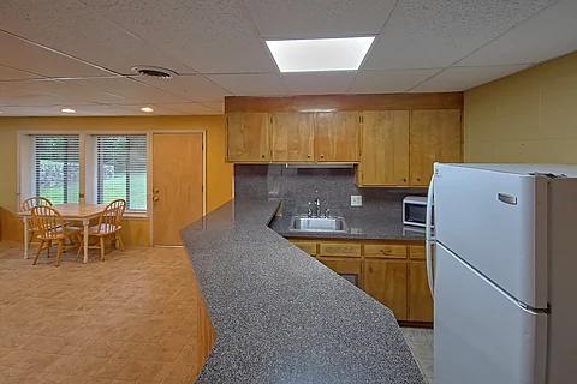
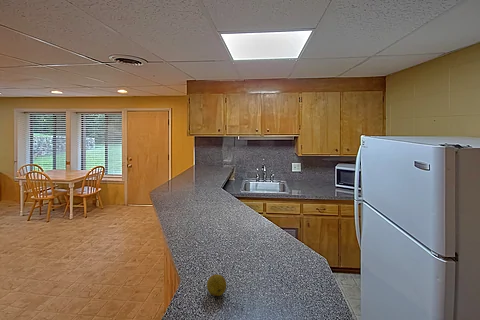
+ fruit (216, 284)
